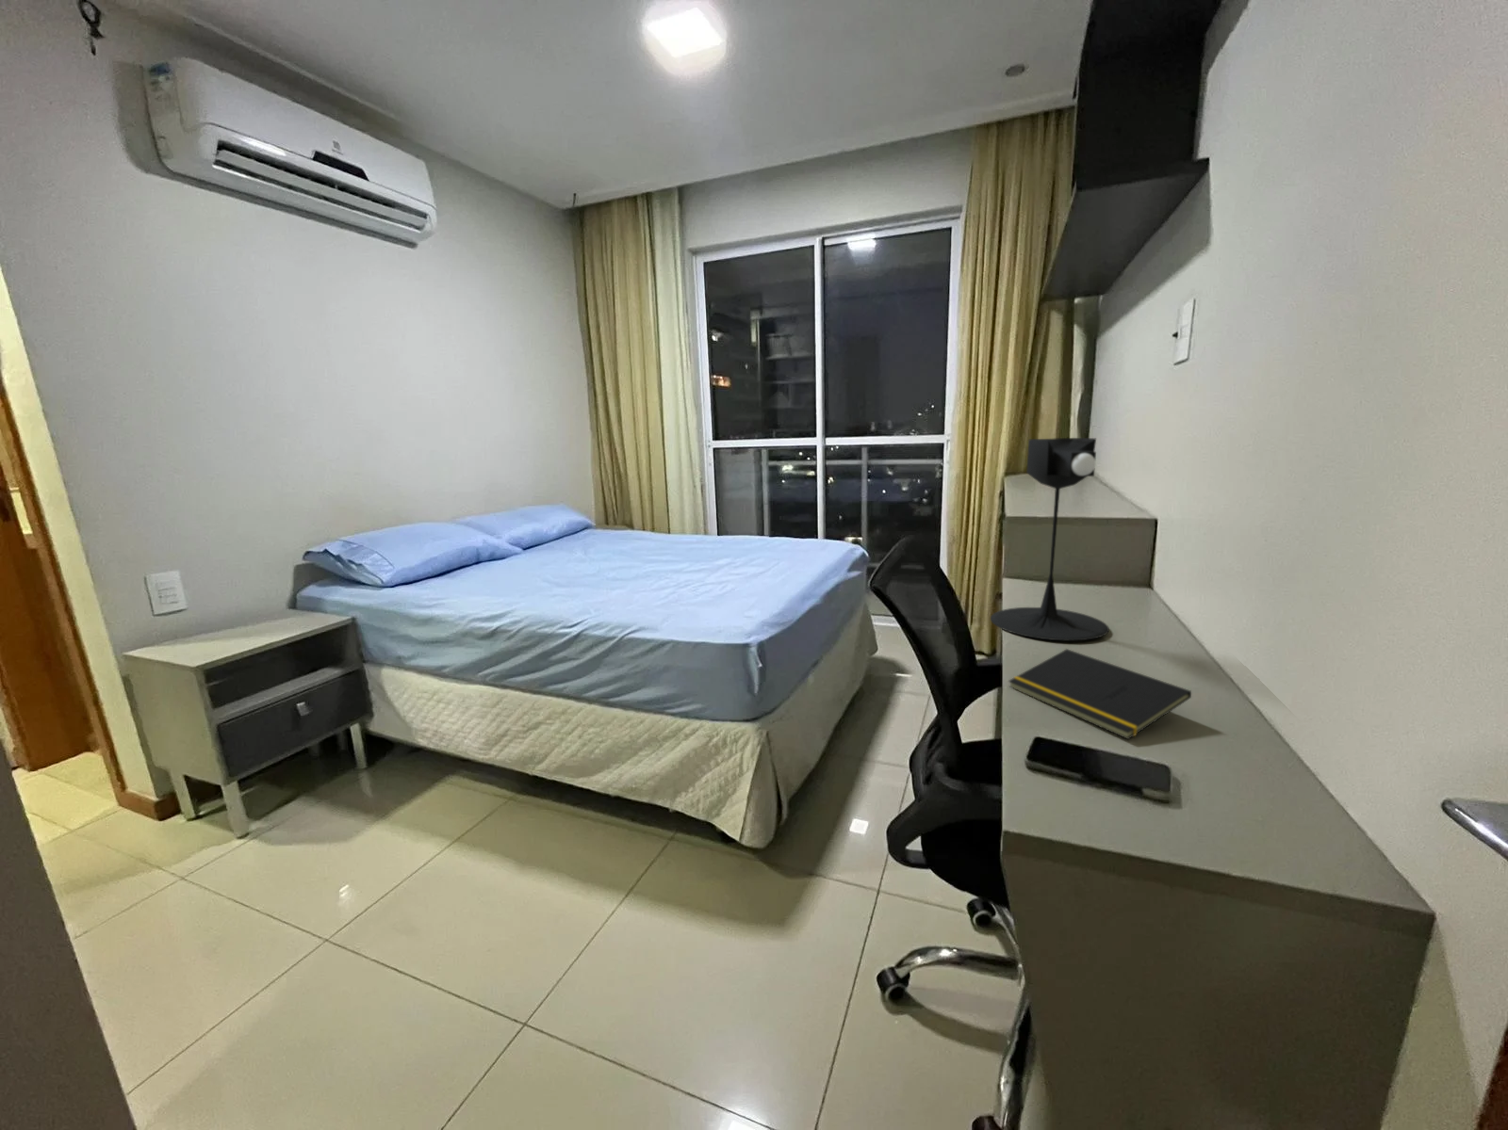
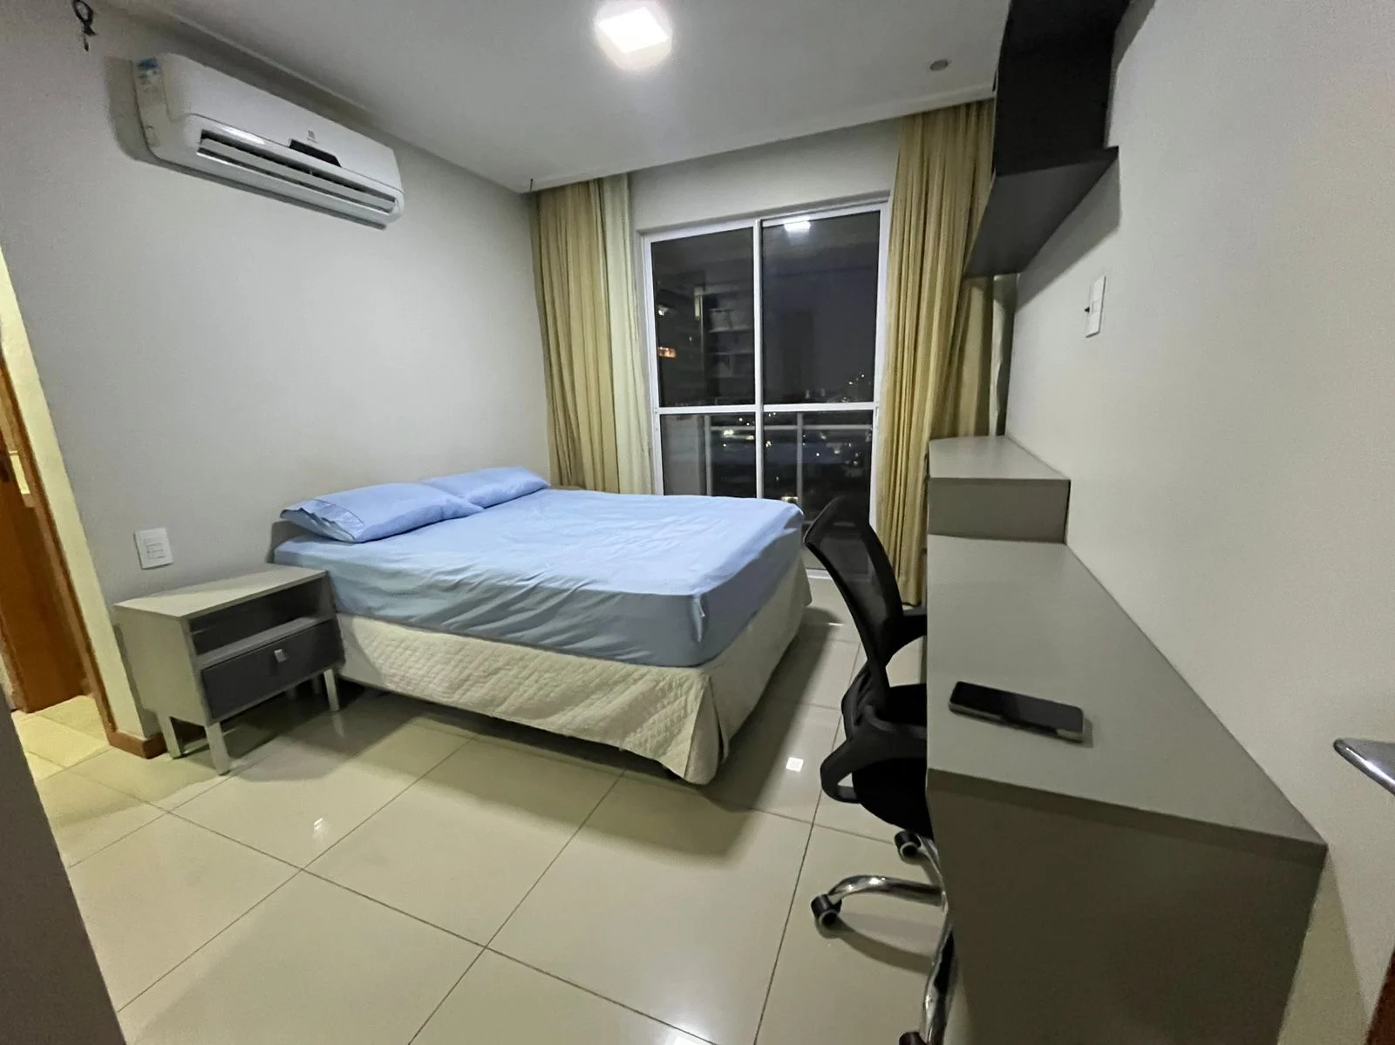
- notepad (1094, 688)
- desk lamp (1053, 534)
